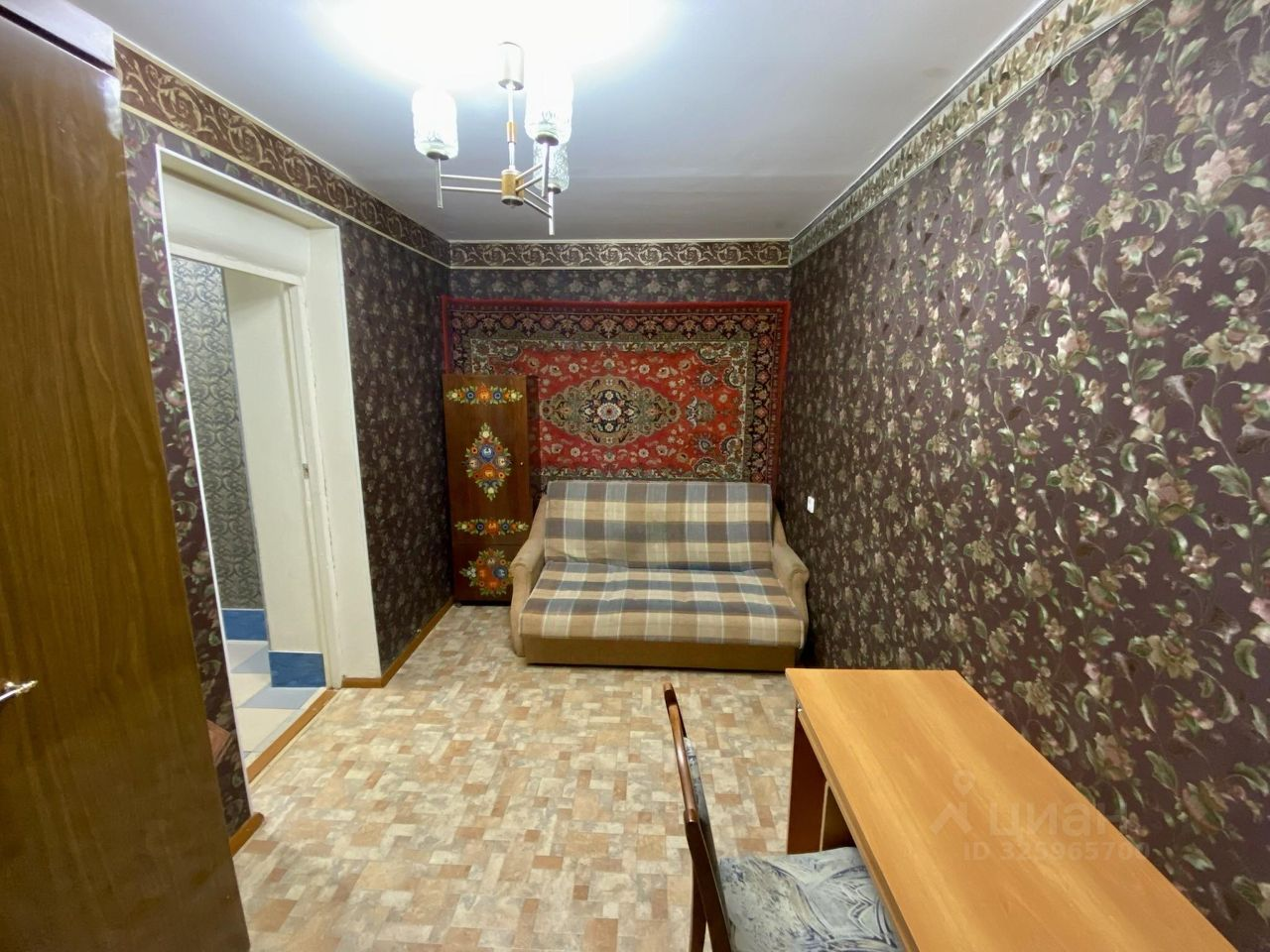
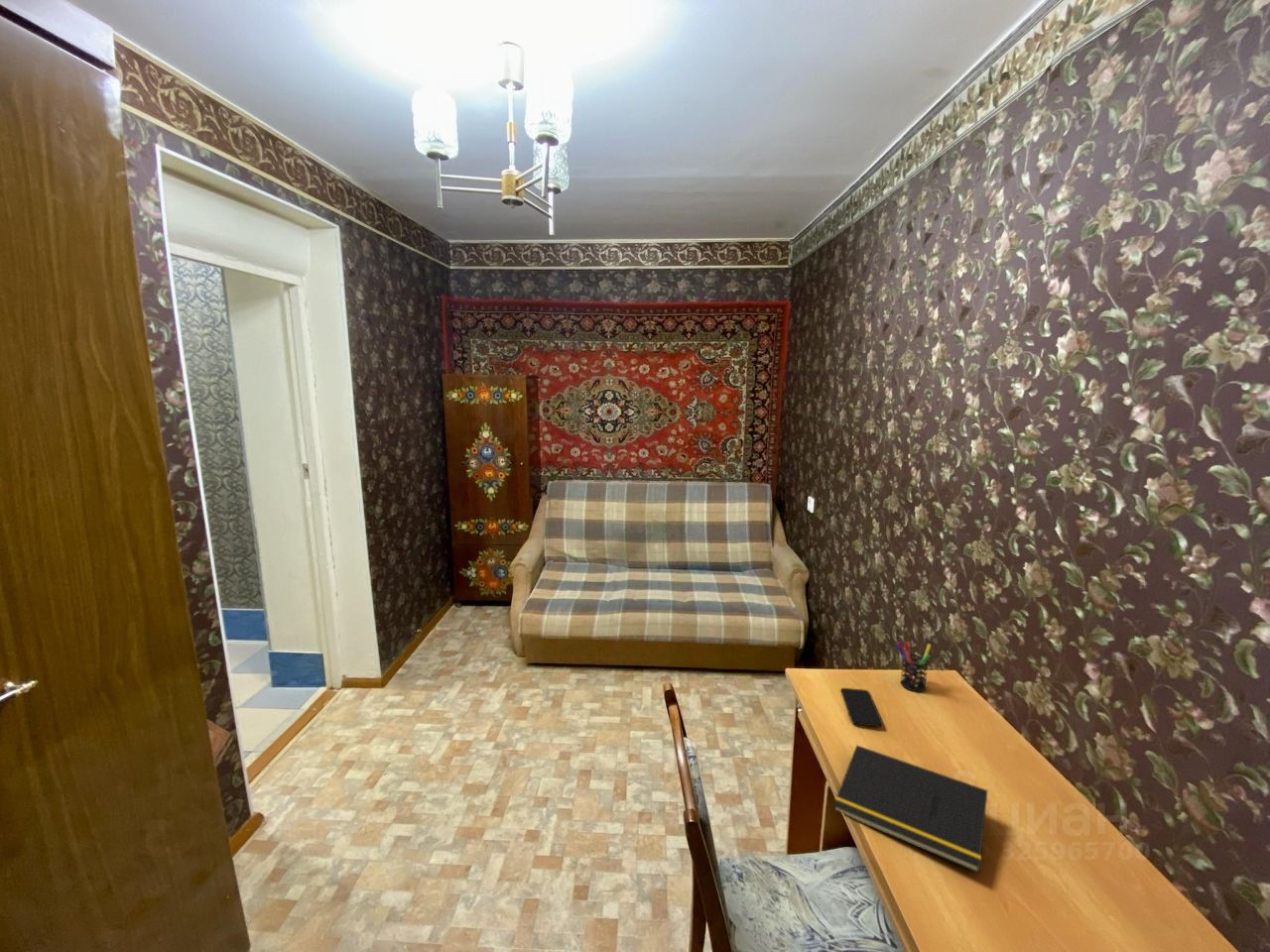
+ pen holder (915, 664)
+ notepad (910, 800)
+ smartphone (860, 706)
